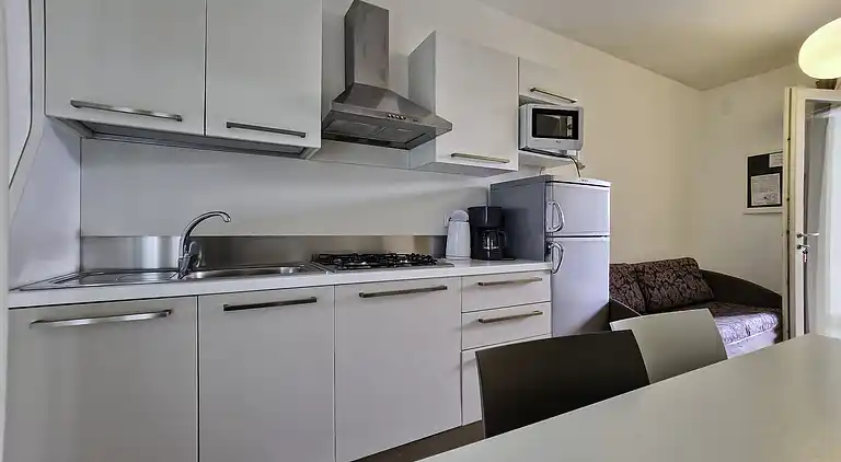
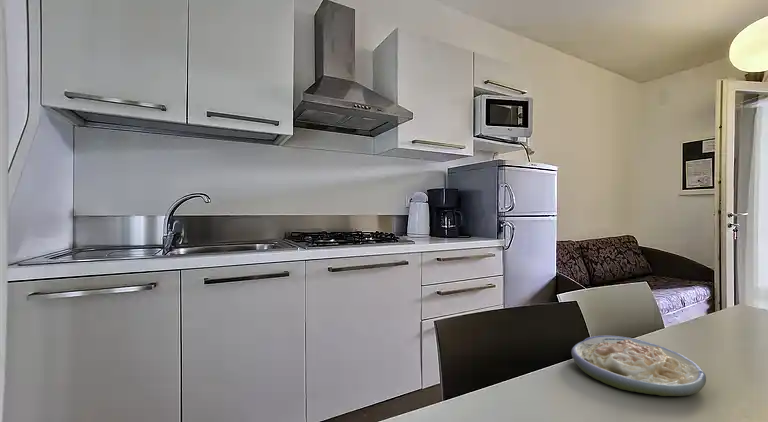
+ soup (633, 359)
